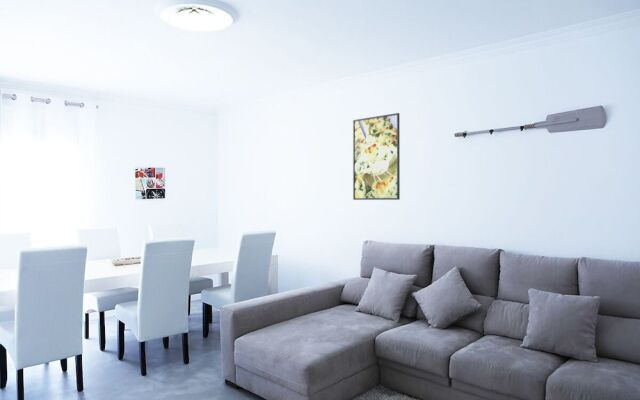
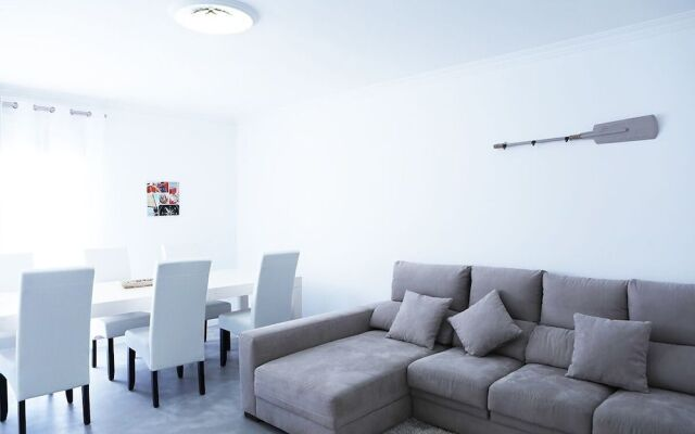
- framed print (375, 158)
